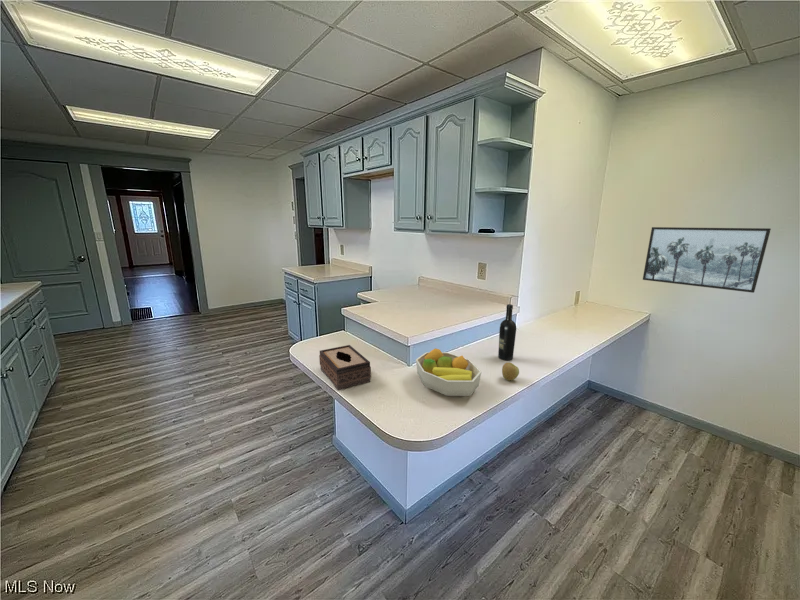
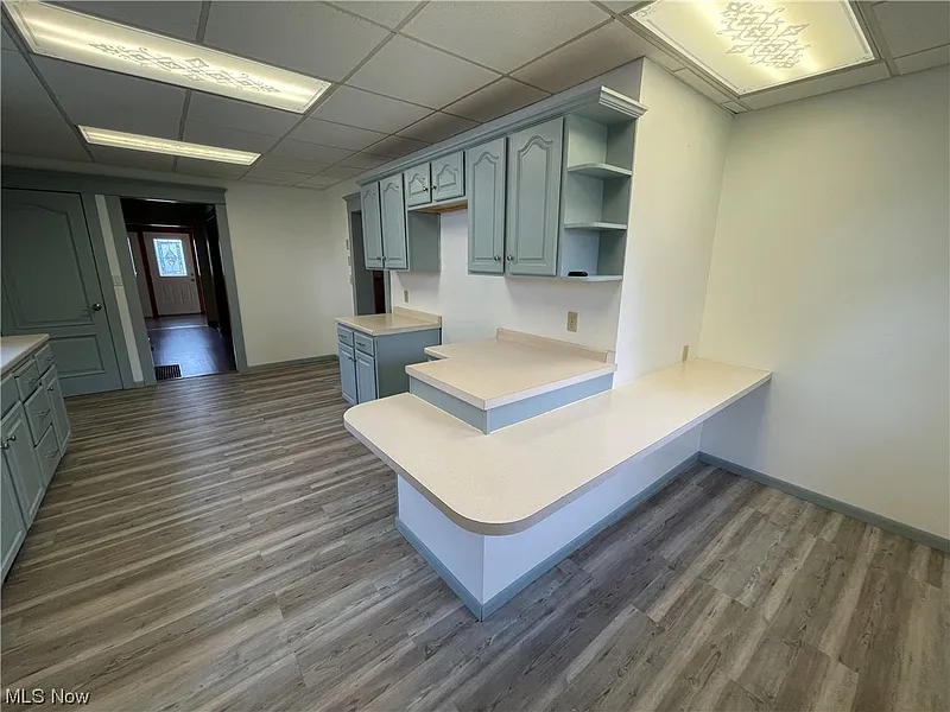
- apple (510, 371)
- tissue box (344, 365)
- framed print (699, 257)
- wine bottle (507, 331)
- fruit bowl (447, 370)
